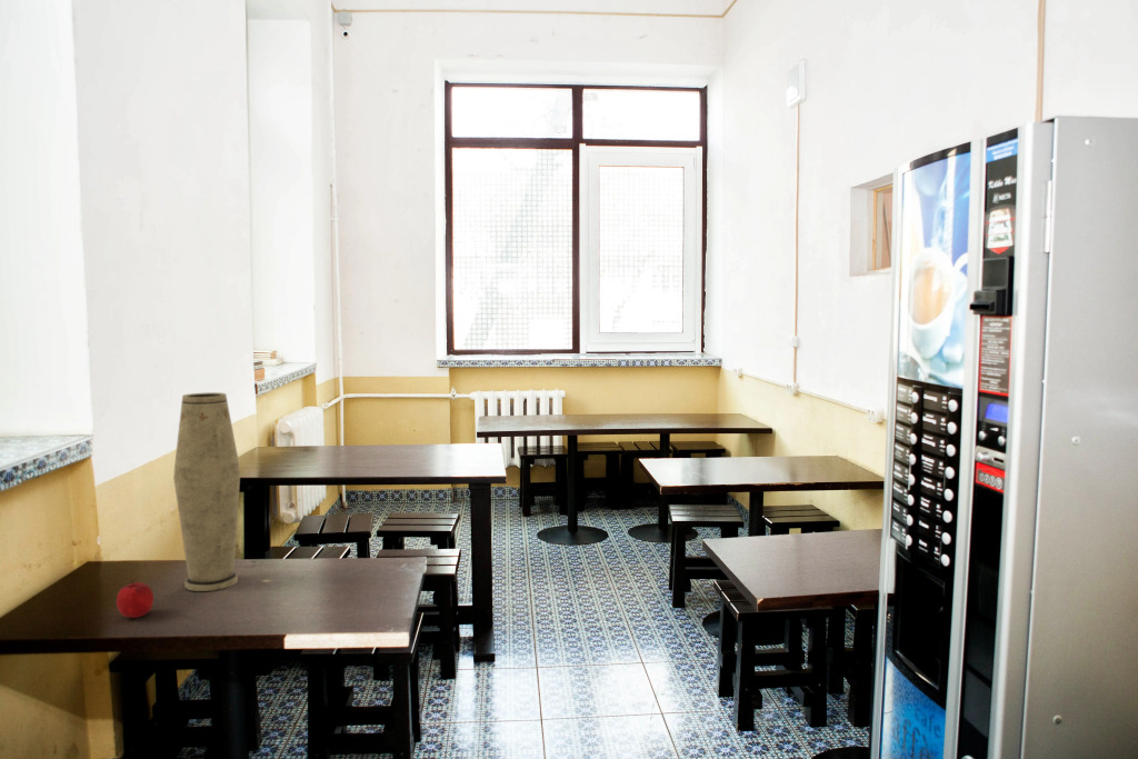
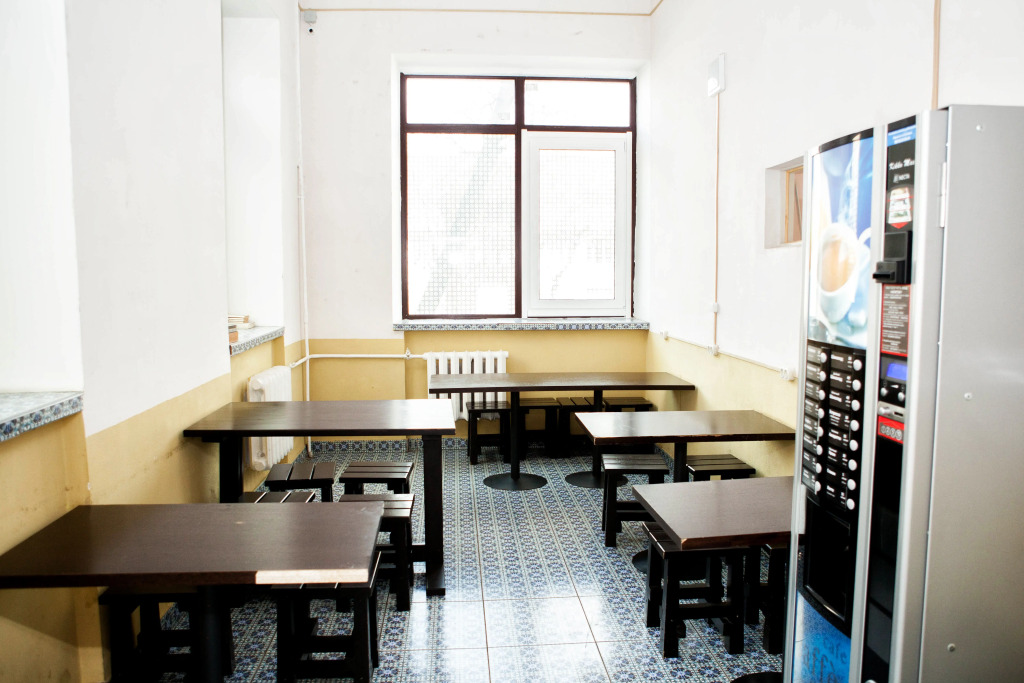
- apple (134, 597)
- vase (208, 489)
